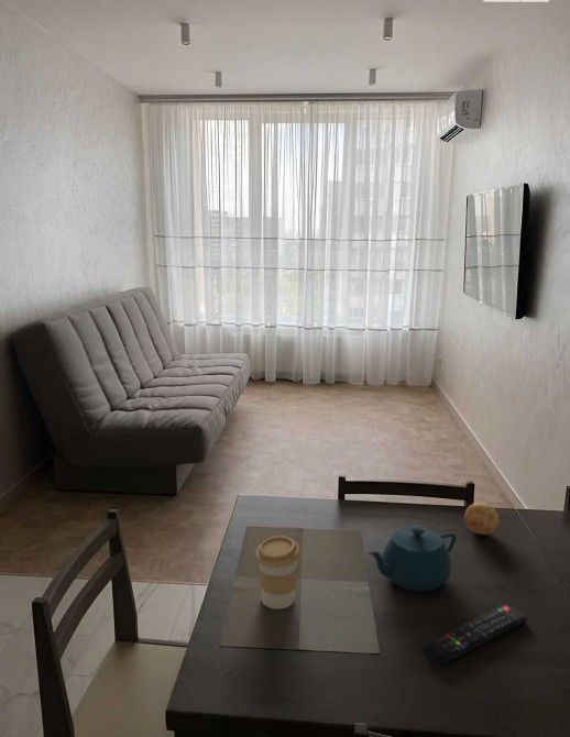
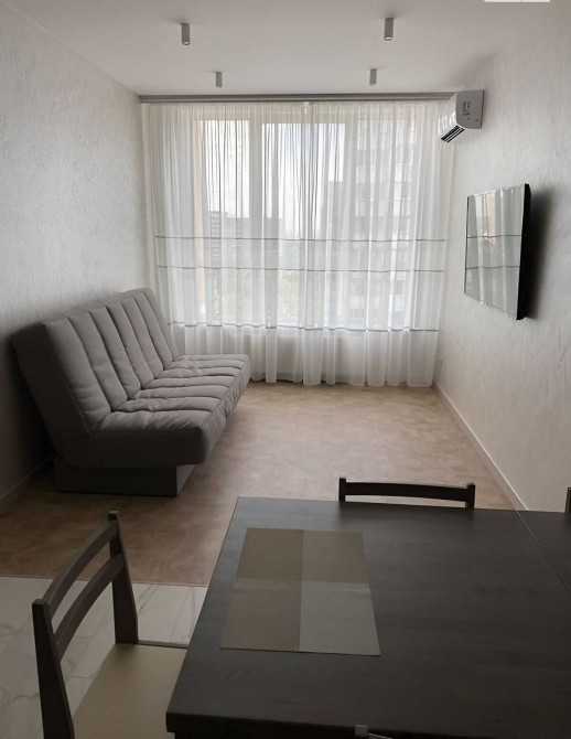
- remote control (476, 632)
- coffee cup (277, 571)
- fruit (481, 517)
- teapot (413, 553)
